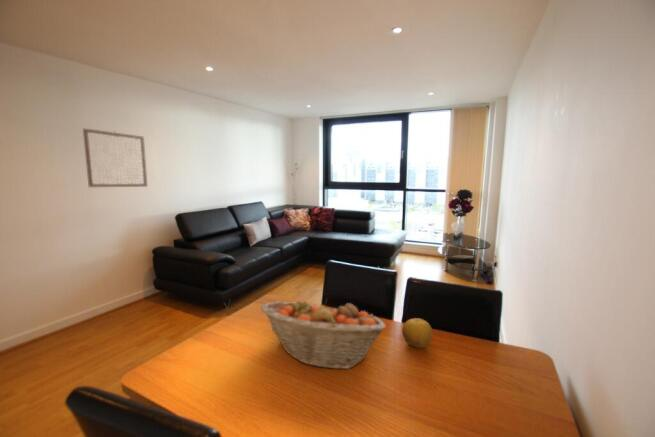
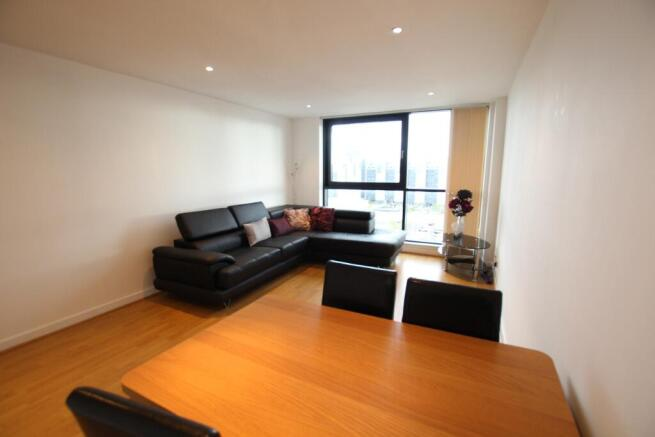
- fruit (417, 332)
- fruit basket (321, 324)
- wall art (118, 158)
